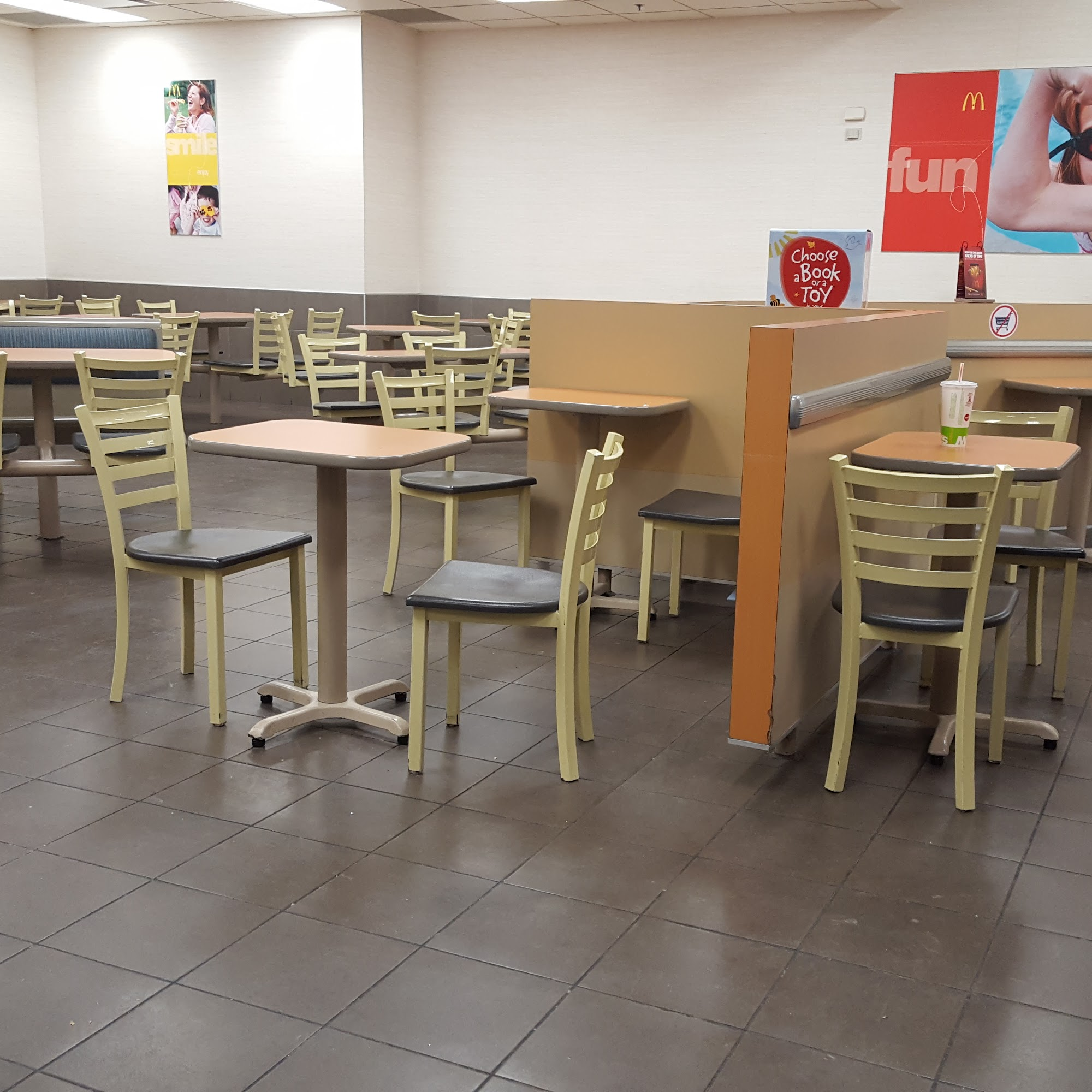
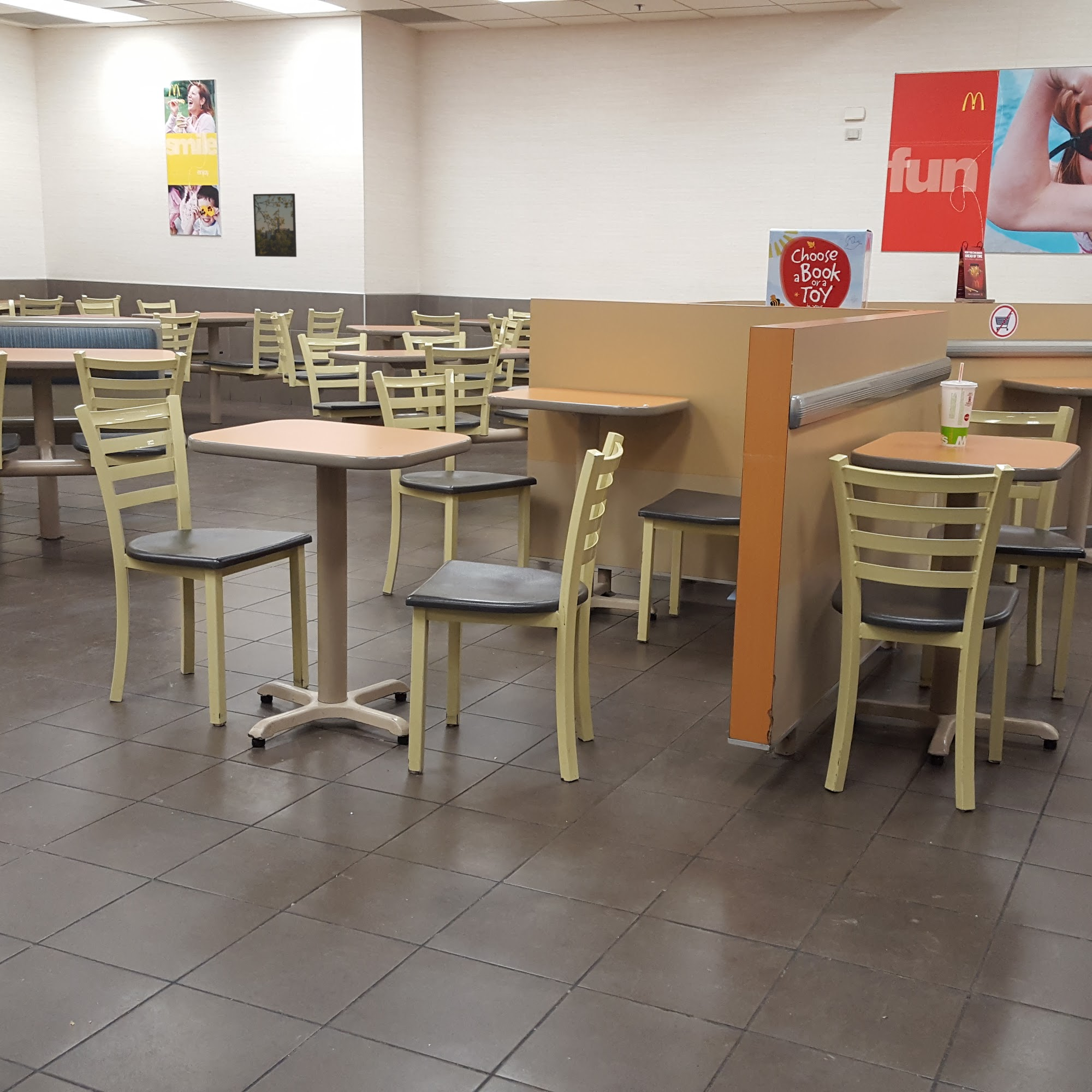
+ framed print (275, 225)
